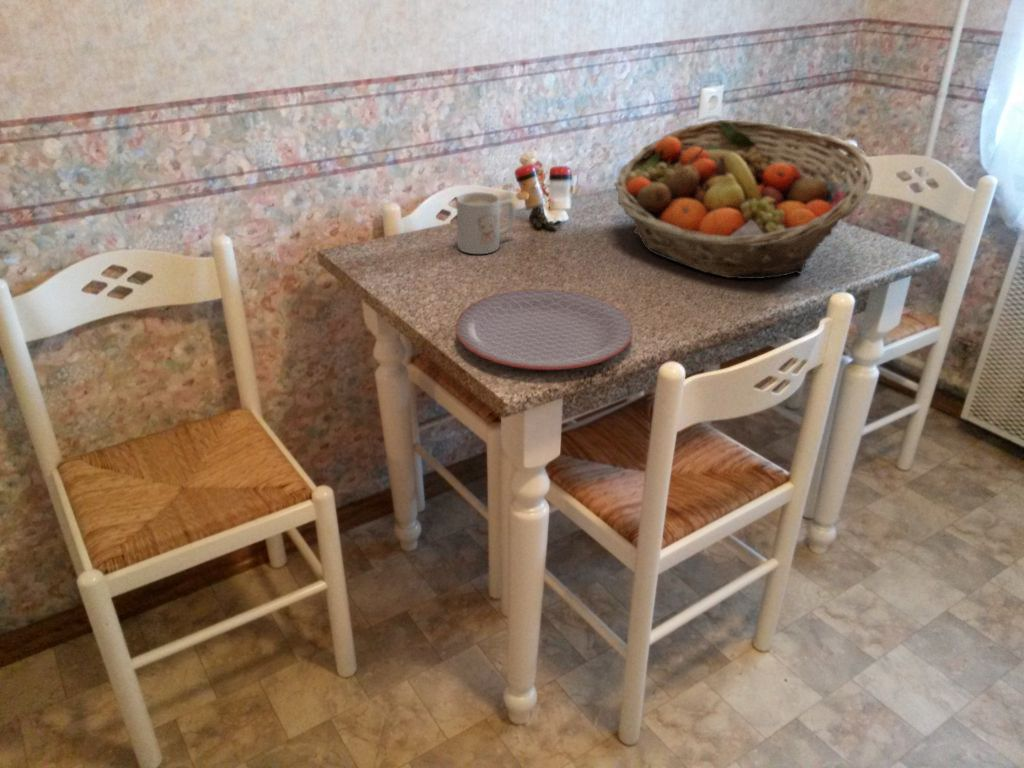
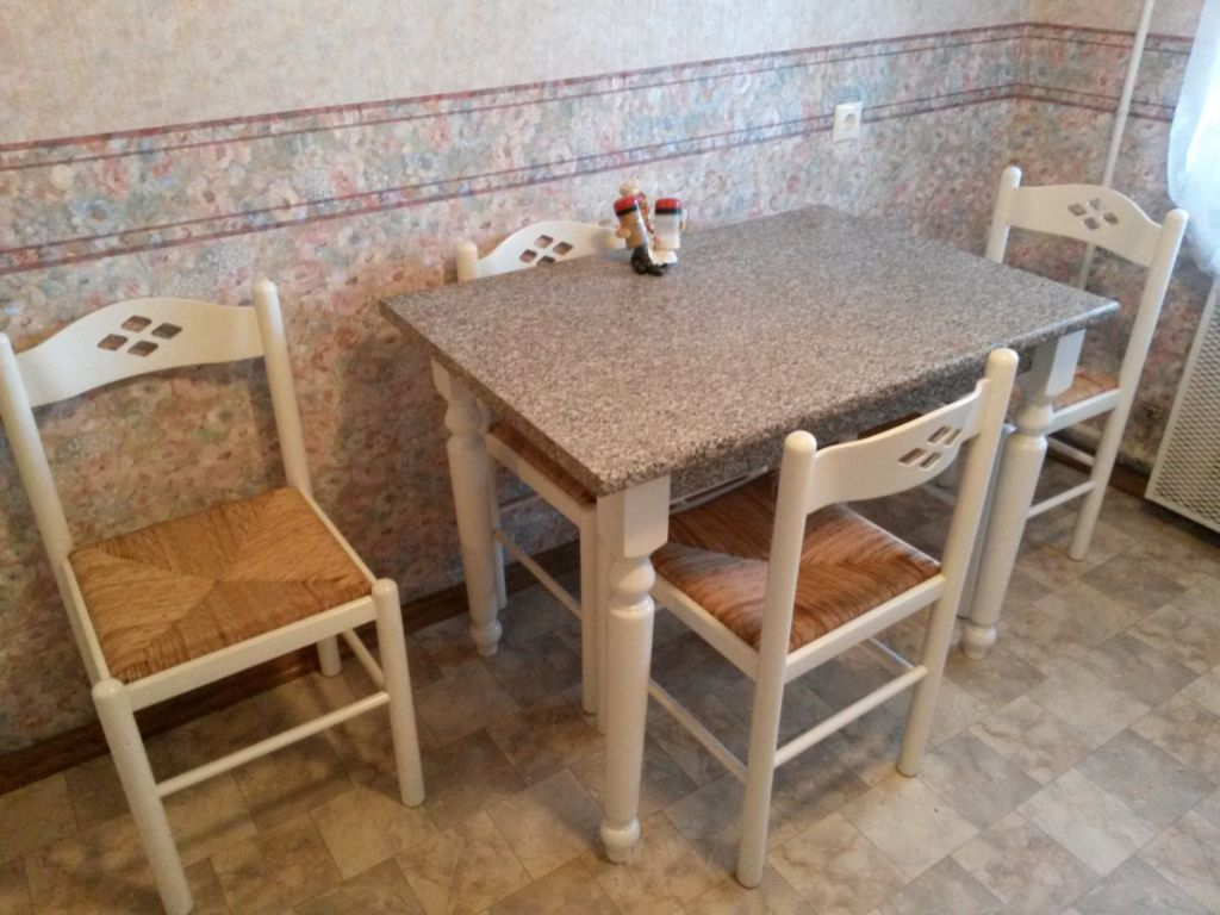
- fruit basket (734, 195)
- mug (487, 221)
- plate (543, 331)
